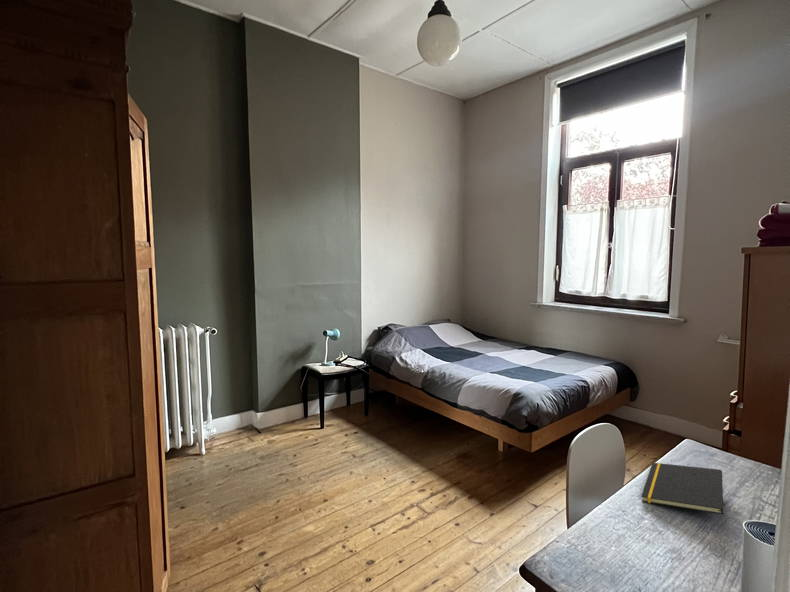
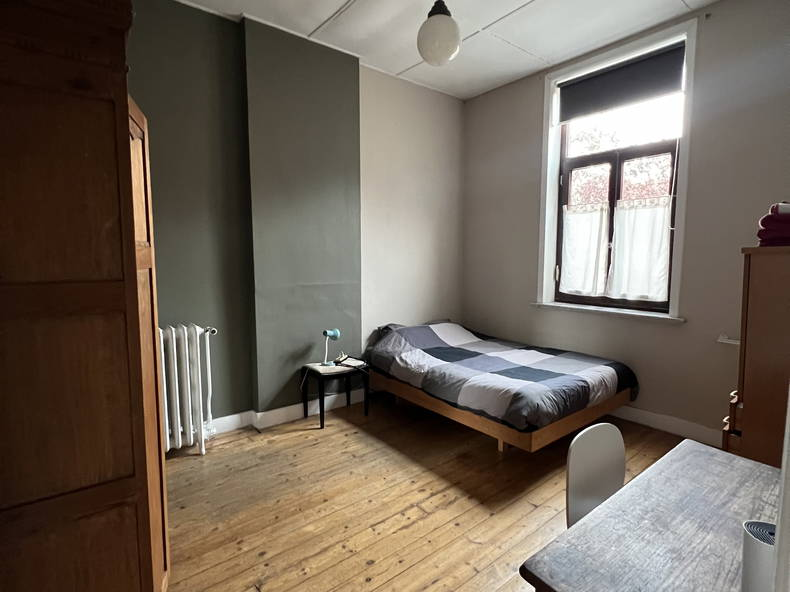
- notepad (683, 485)
